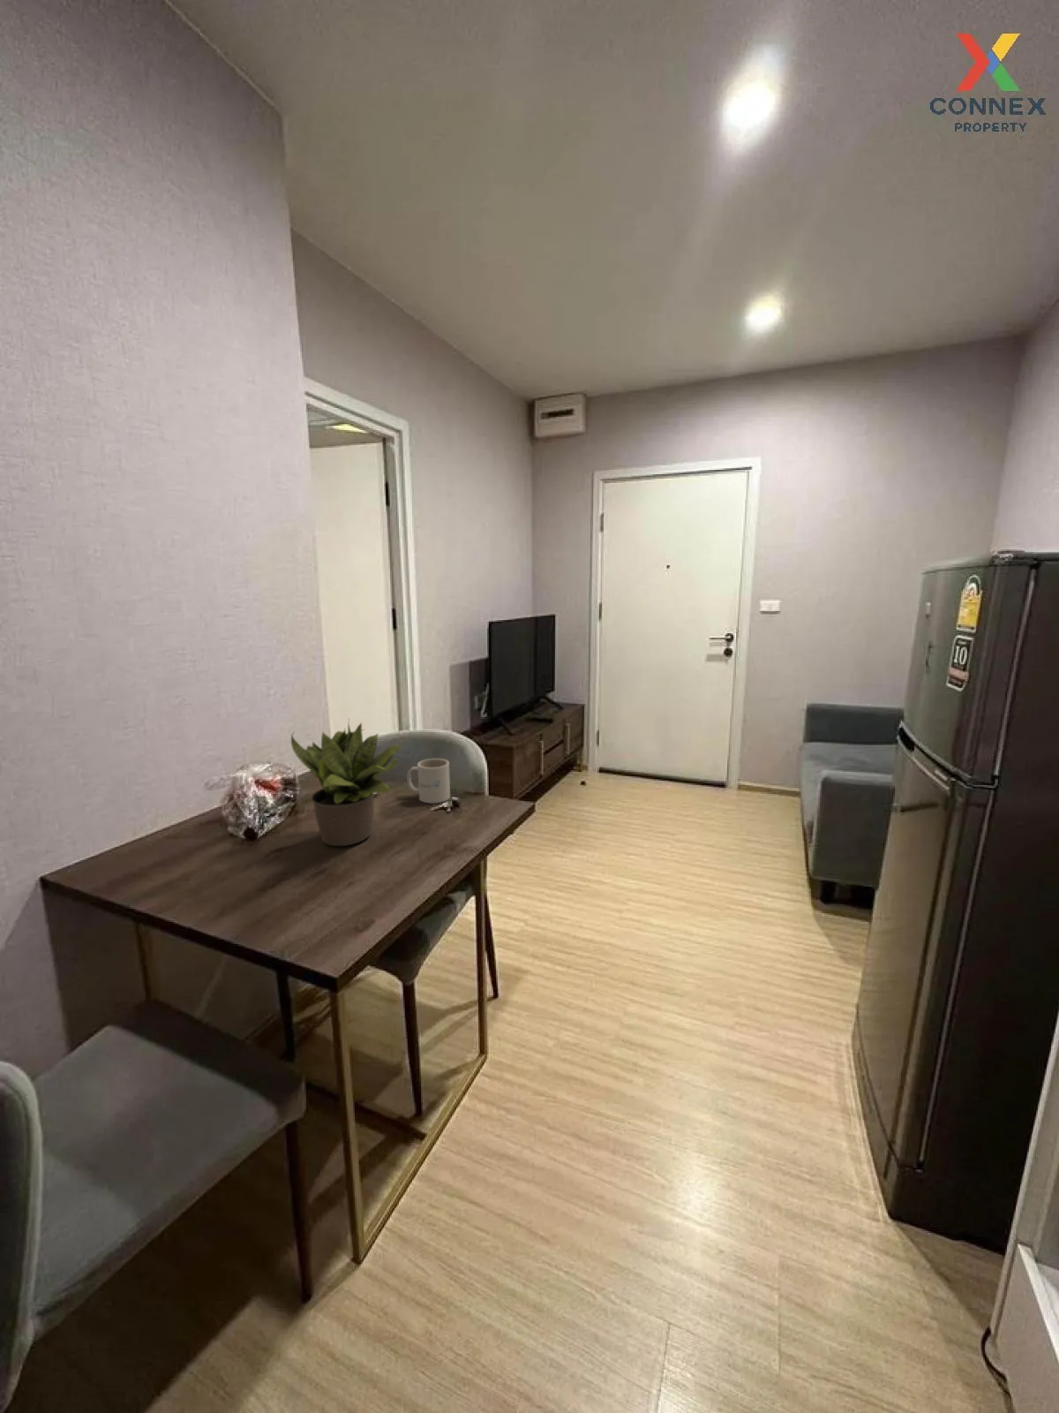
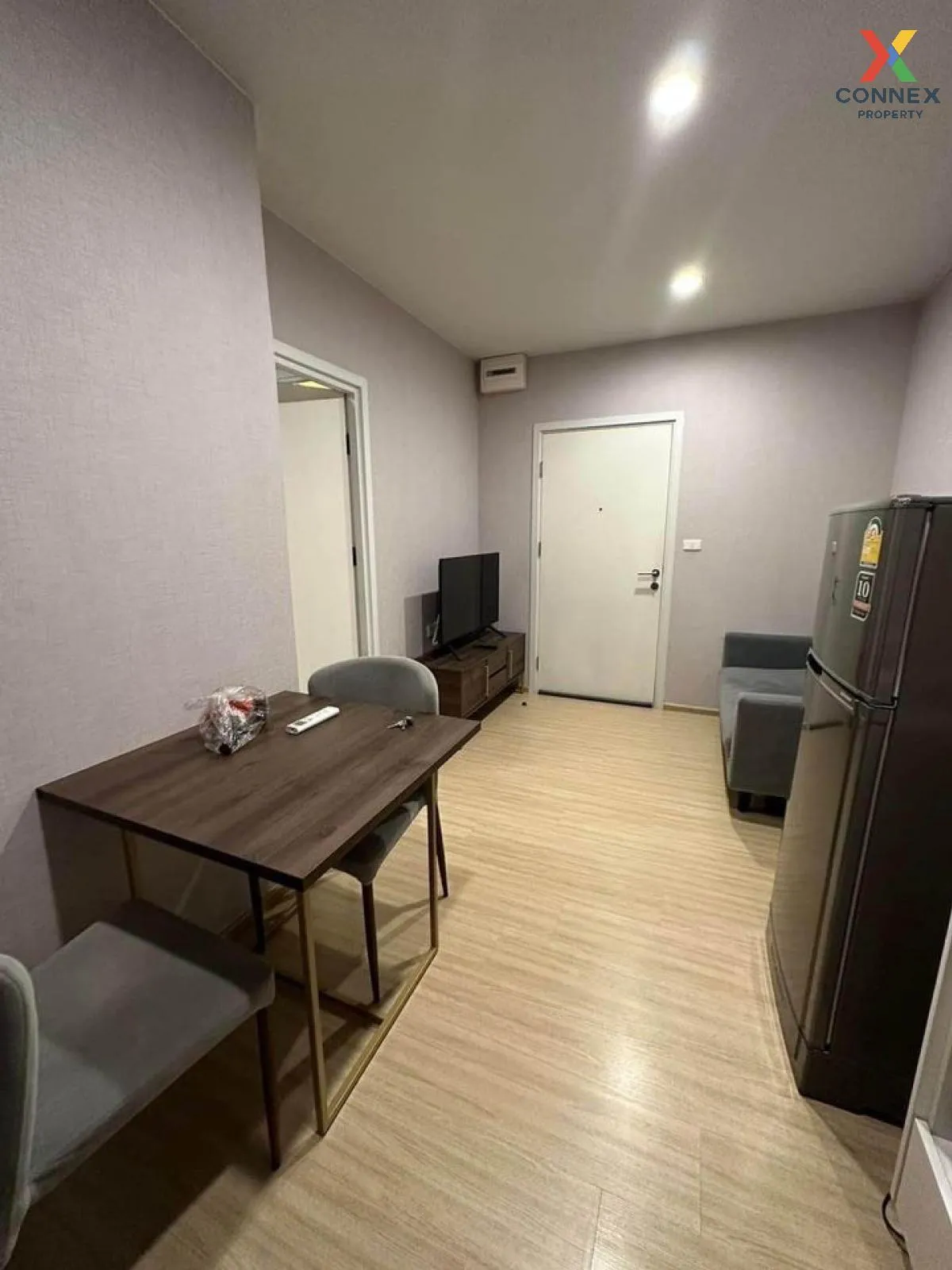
- mug (428, 779)
- potted plant (348, 782)
